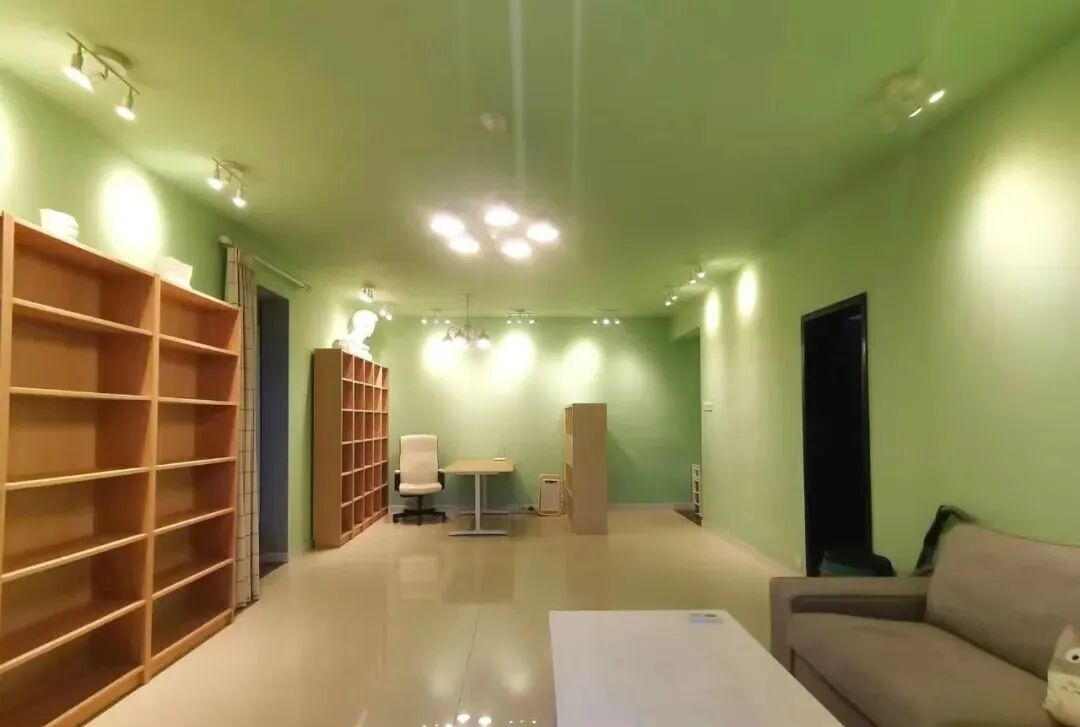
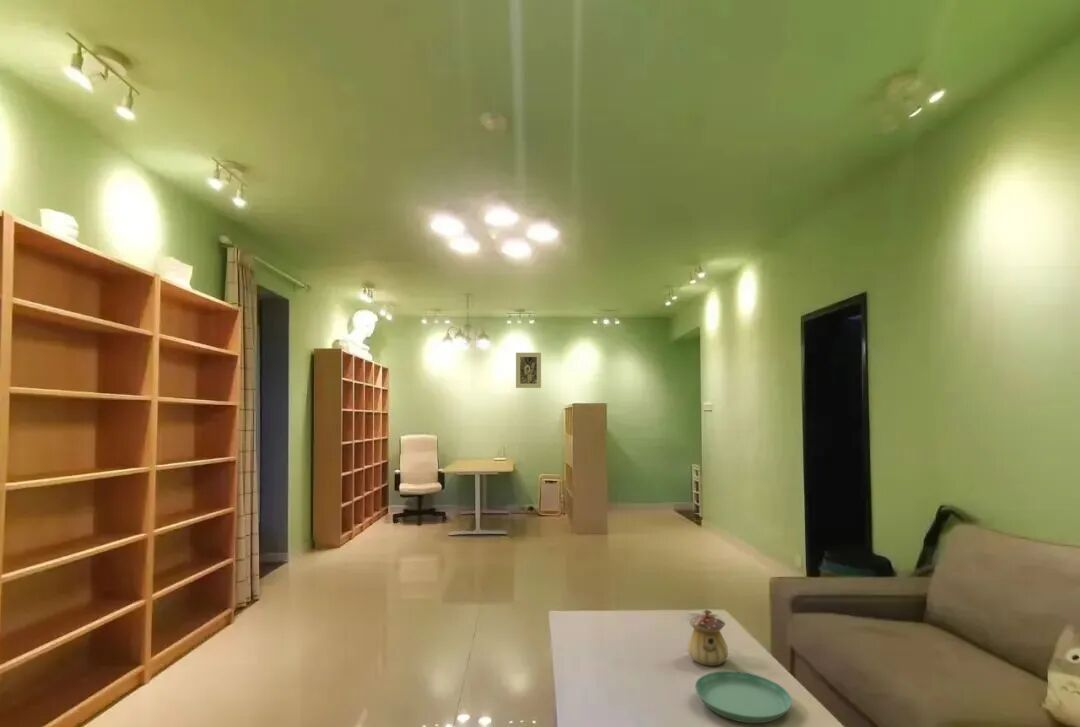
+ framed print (528, 370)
+ saucer (742, 697)
+ teapot (707, 633)
